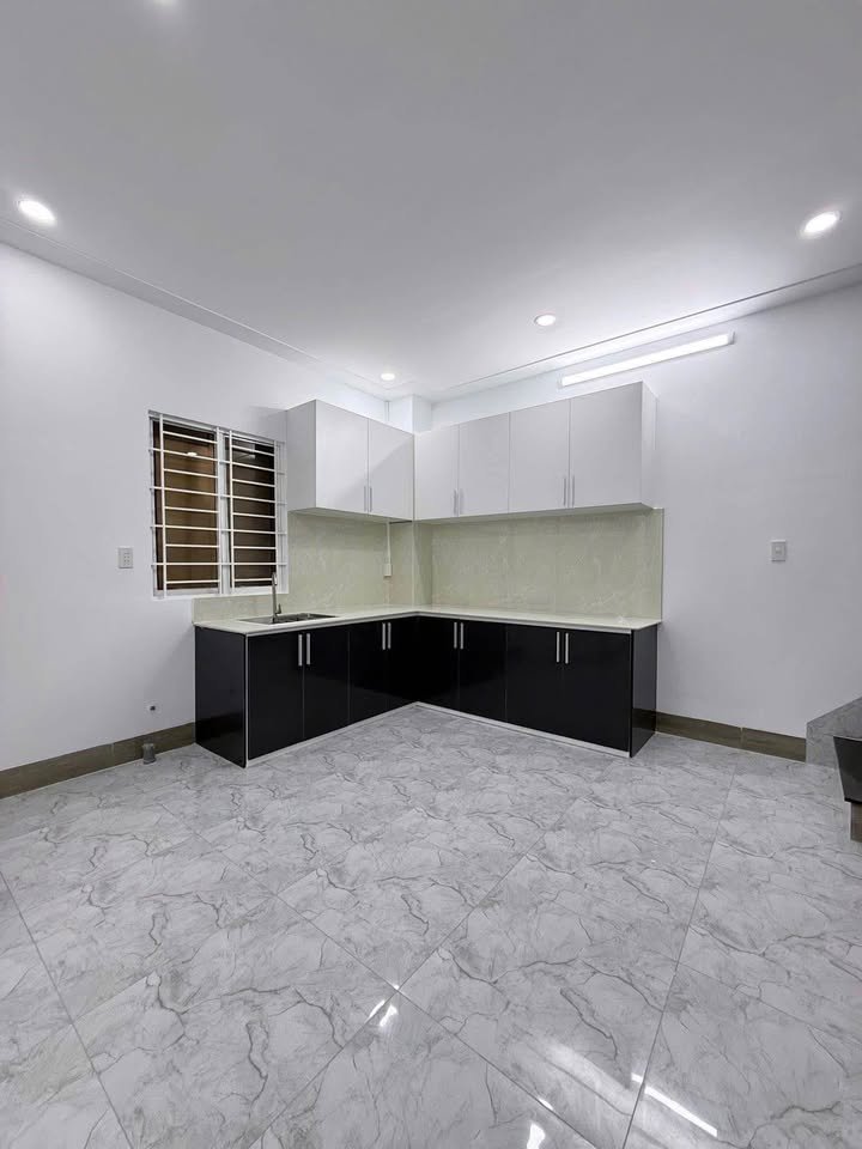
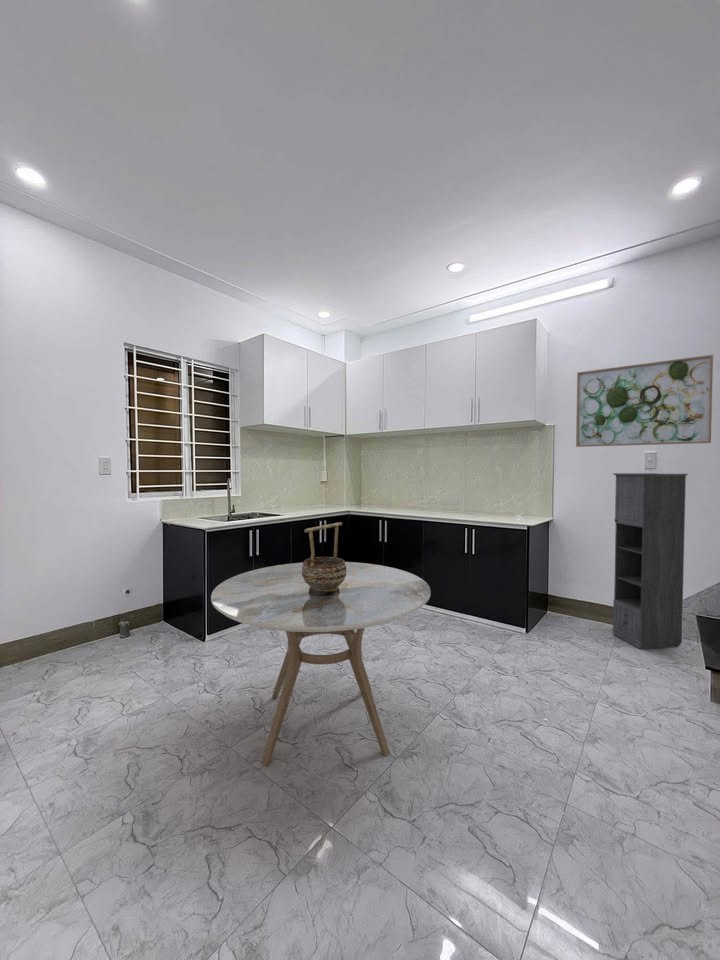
+ wall art (638, 404)
+ dining table (323, 655)
+ storage cabinet (647, 557)
+ decorative bowl (324, 558)
